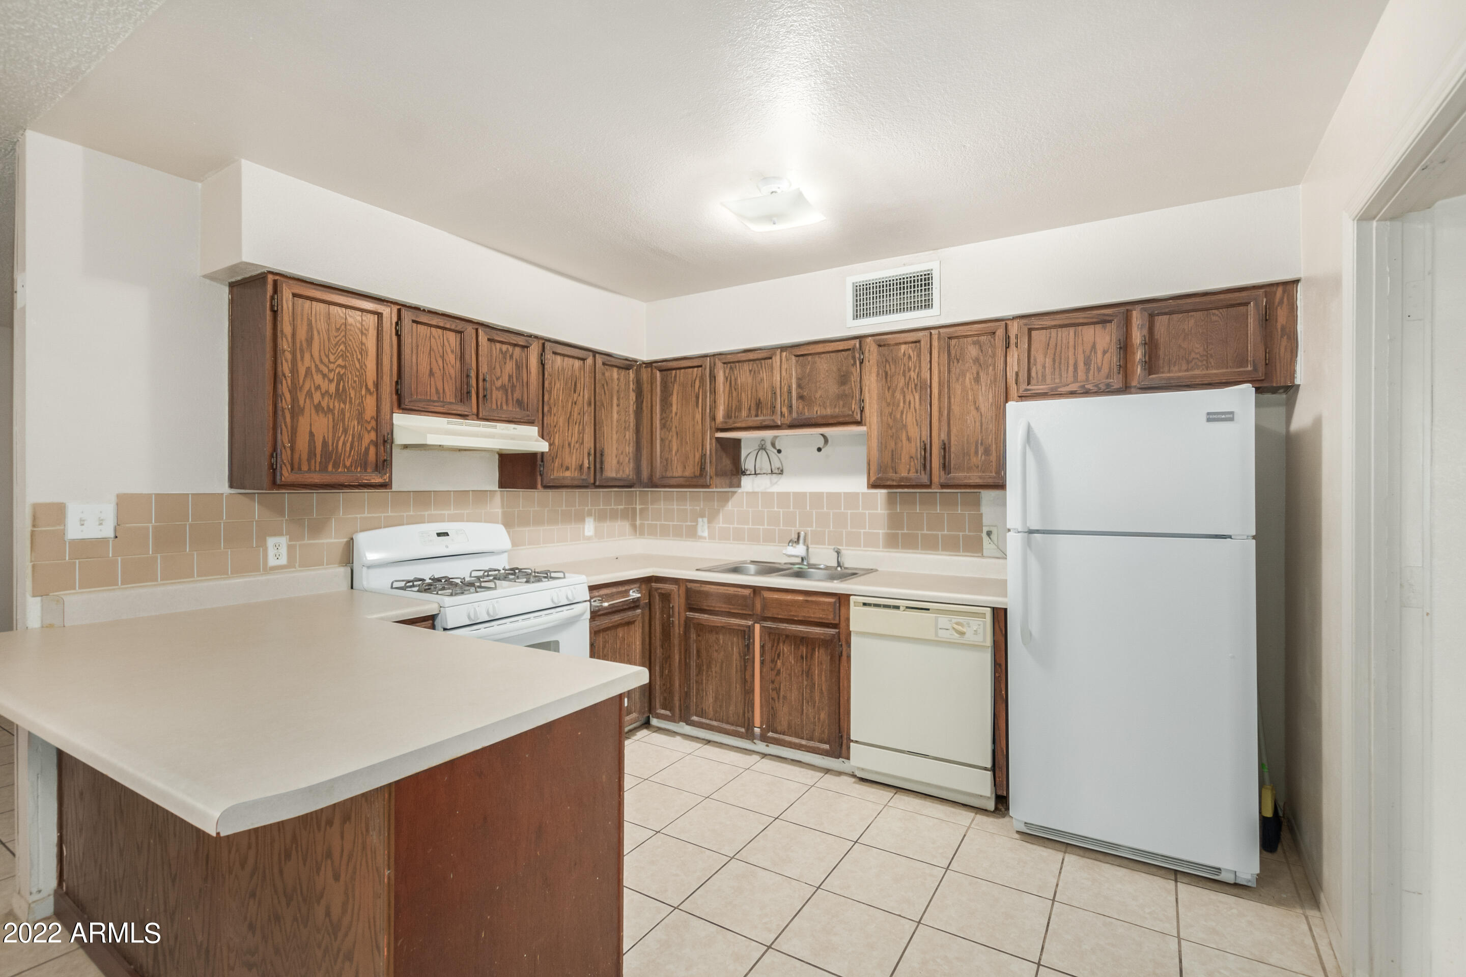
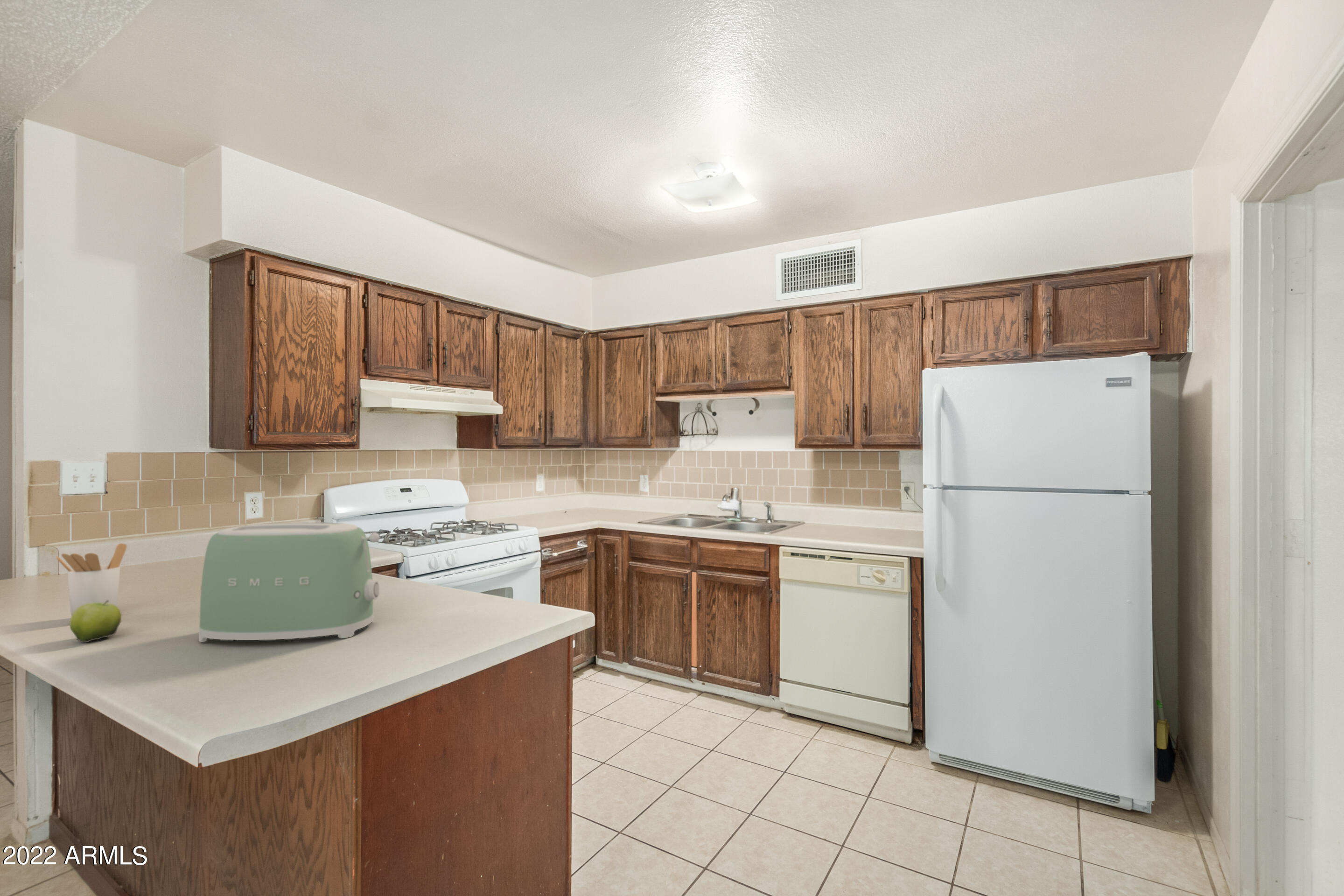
+ utensil holder (90, 583)
+ fruit (96, 620)
+ toaster (290, 577)
